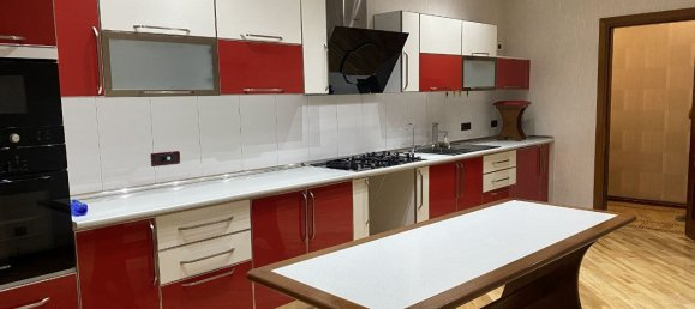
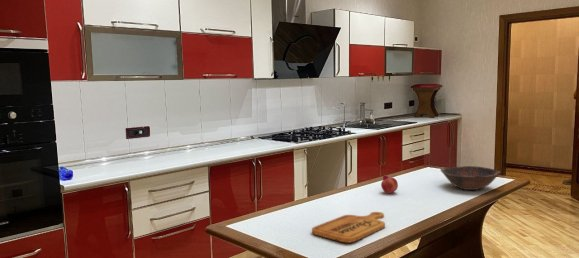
+ bowl (469, 179)
+ fruit (389, 183)
+ cutting board (356, 224)
